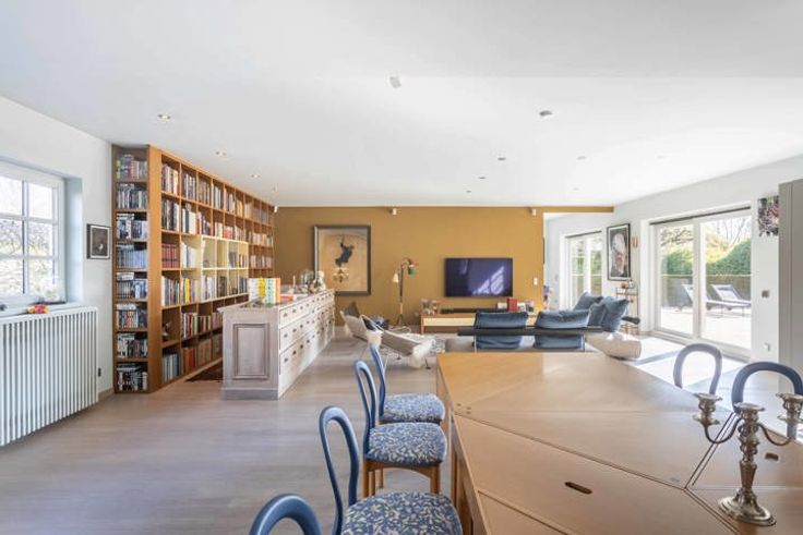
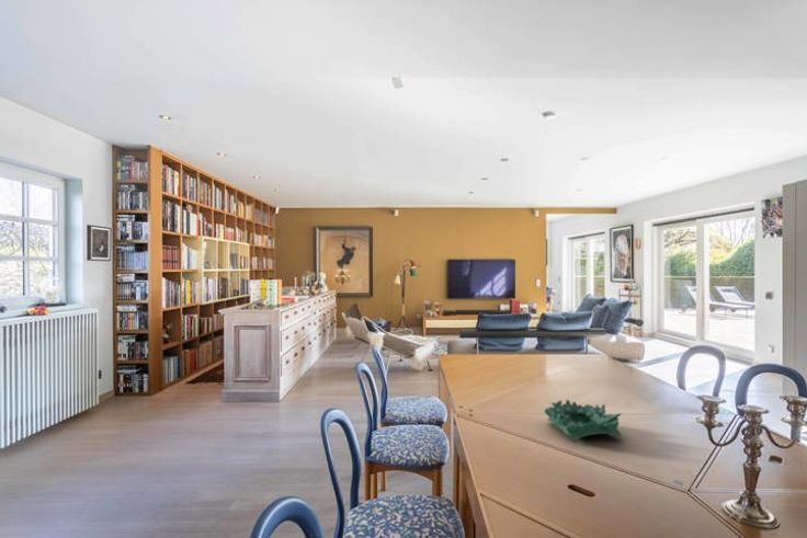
+ decorative bowl (582, 419)
